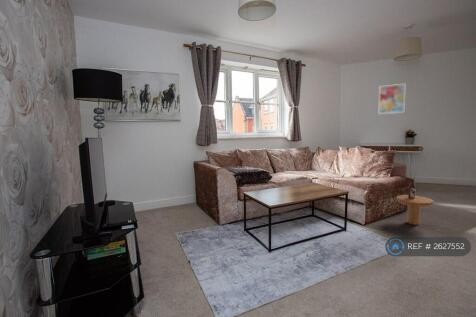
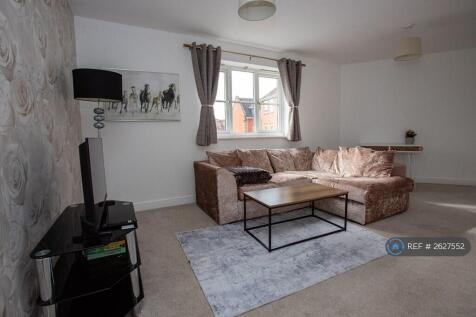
- side table (414, 201)
- wall art (391, 99)
